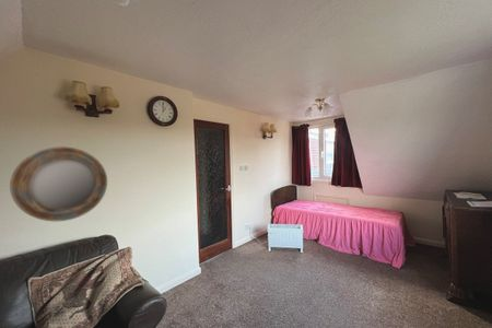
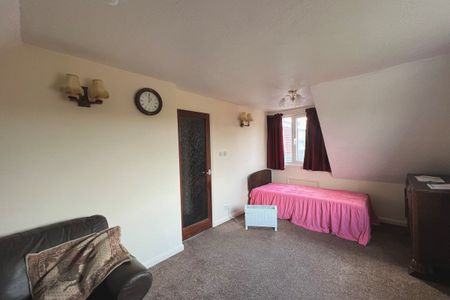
- home mirror (65, 183)
